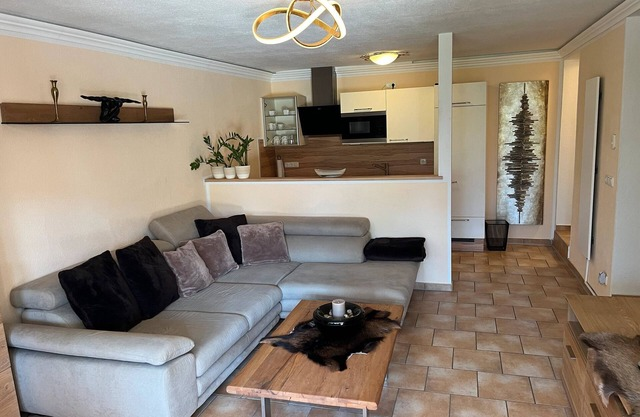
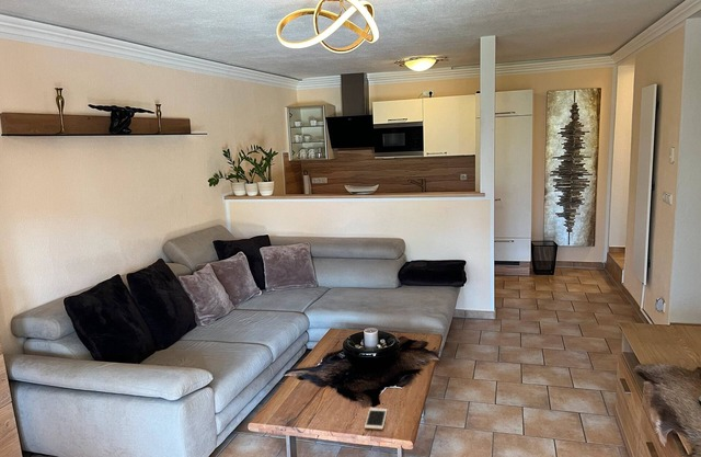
+ cell phone (376, 418)
